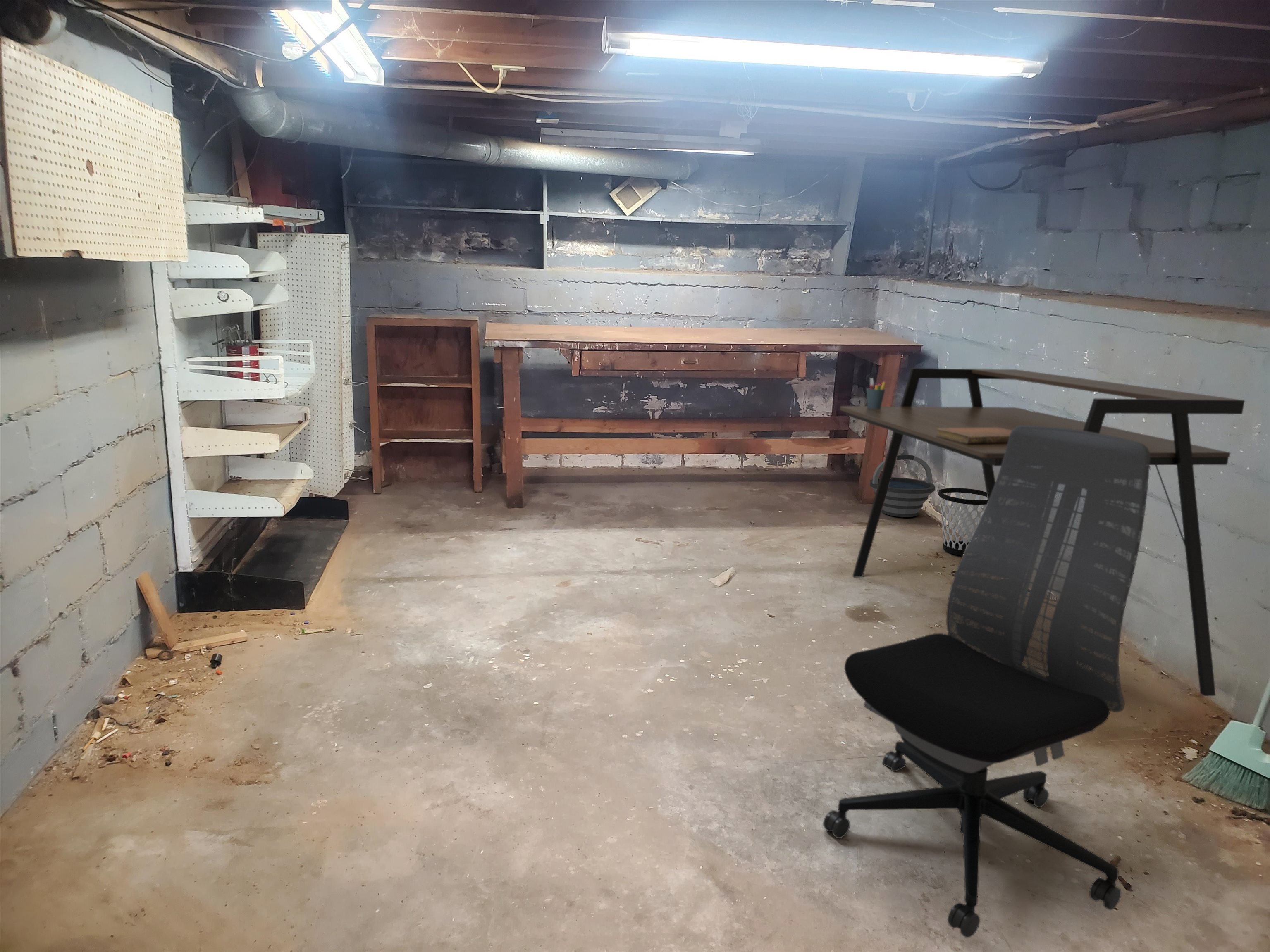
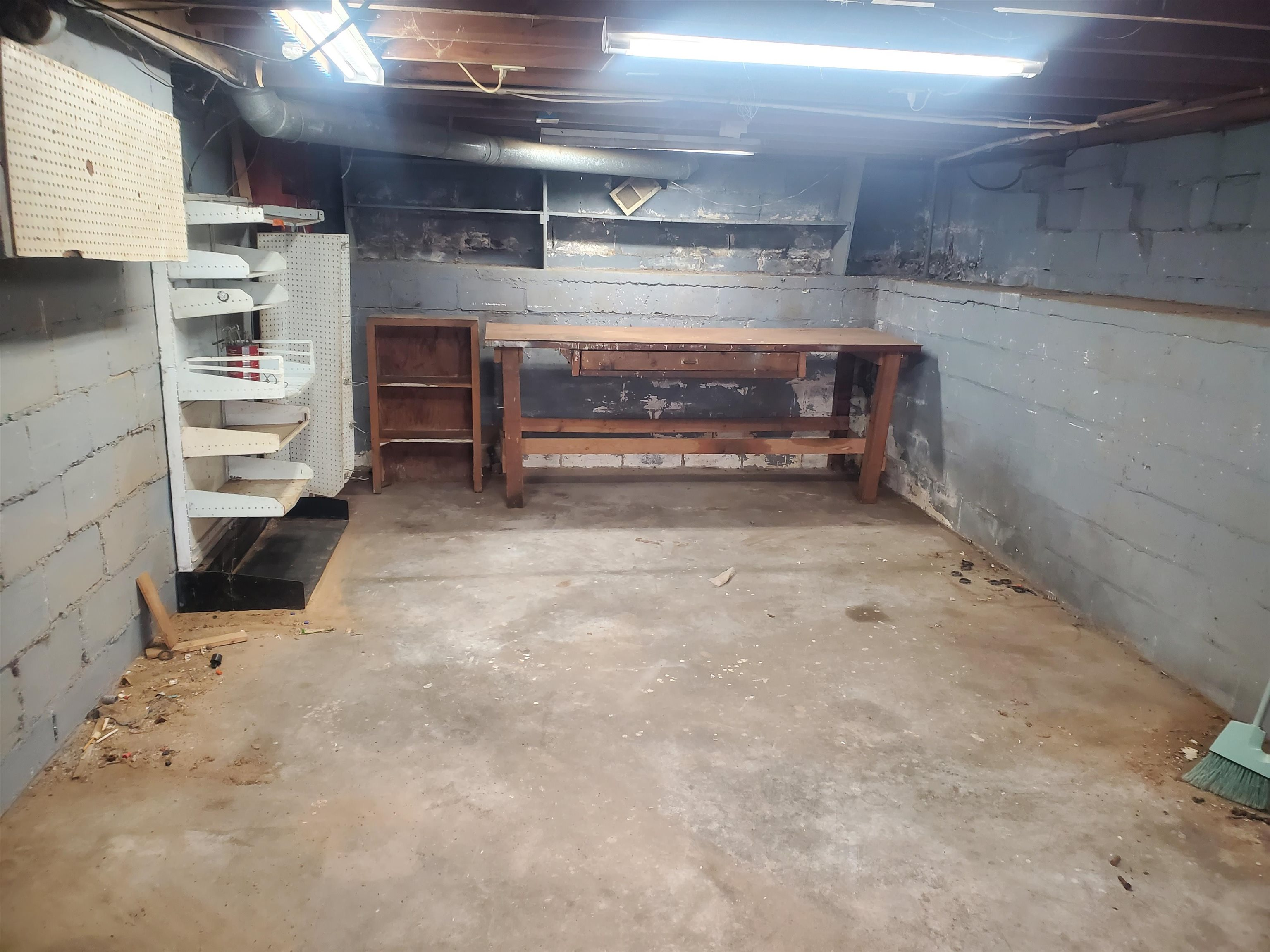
- desk (1000, 519)
- wastebasket (964, 523)
- bucket (902, 484)
- office chair (994, 649)
- pen holder (876, 393)
- notebook (983, 435)
